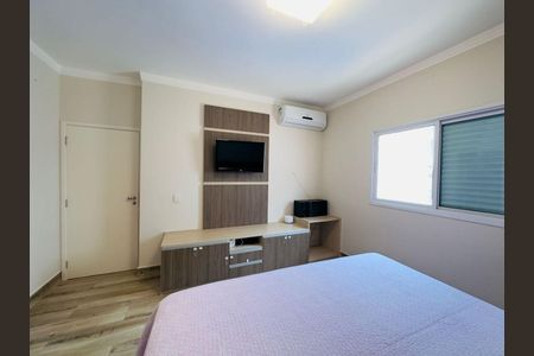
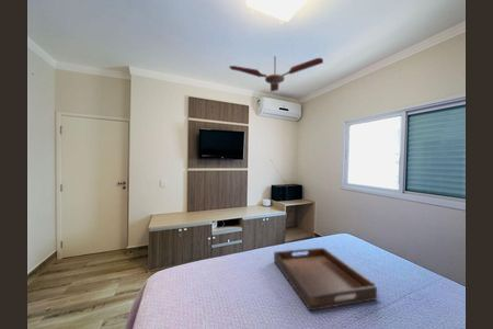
+ ceiling fan (274, 73)
+ serving tray (318, 271)
